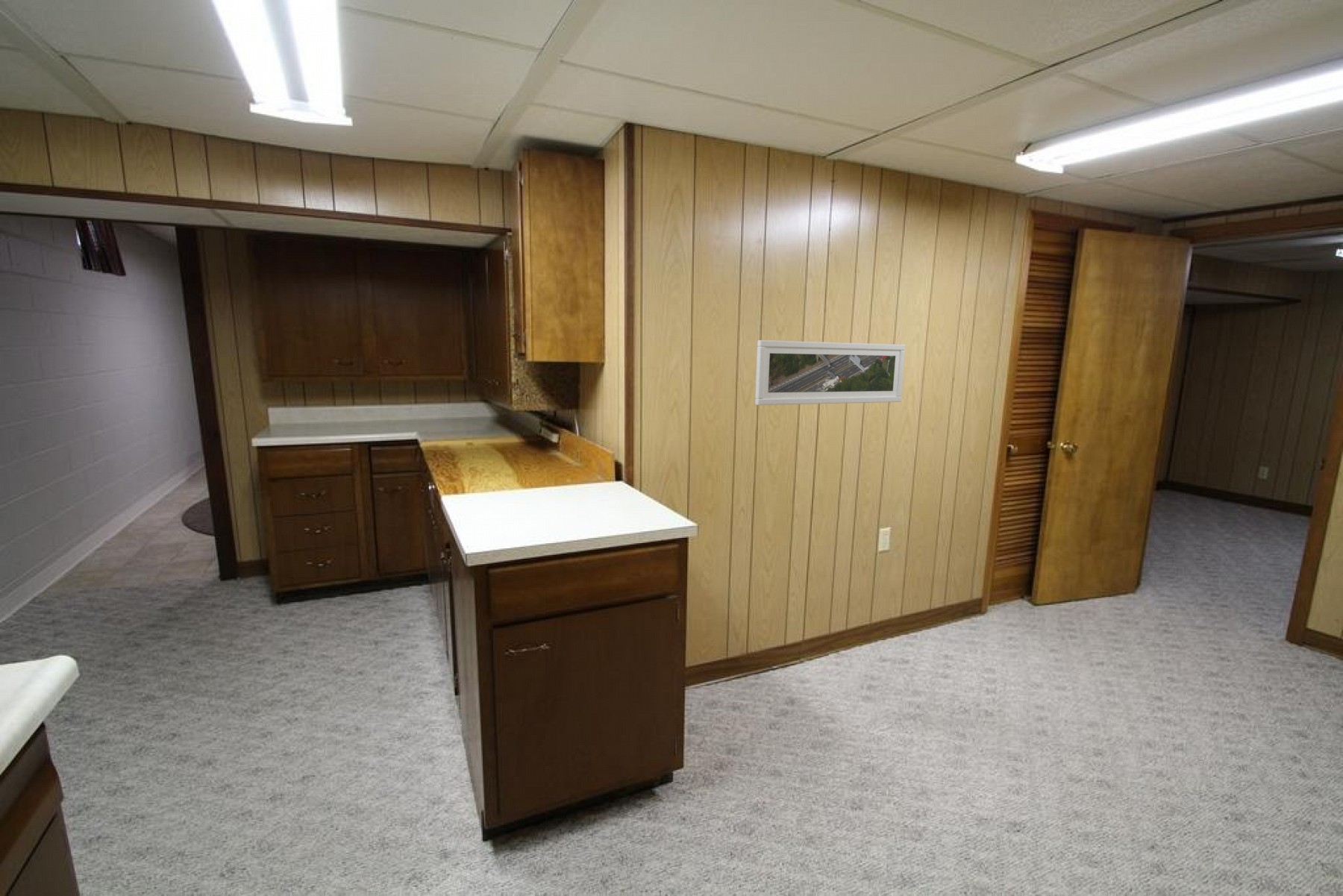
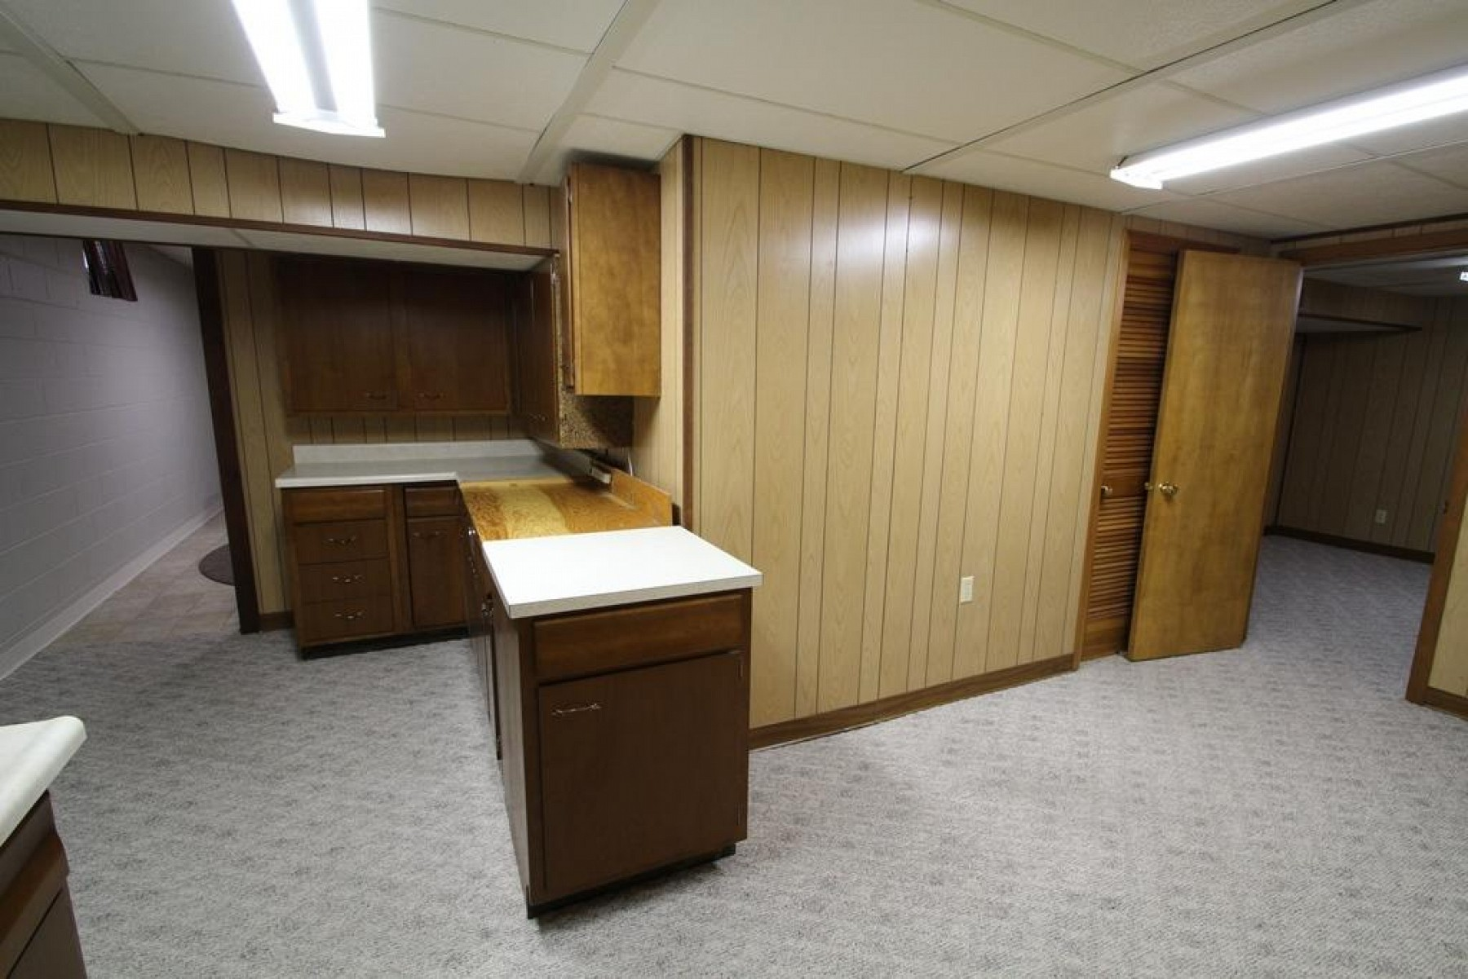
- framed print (833, 373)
